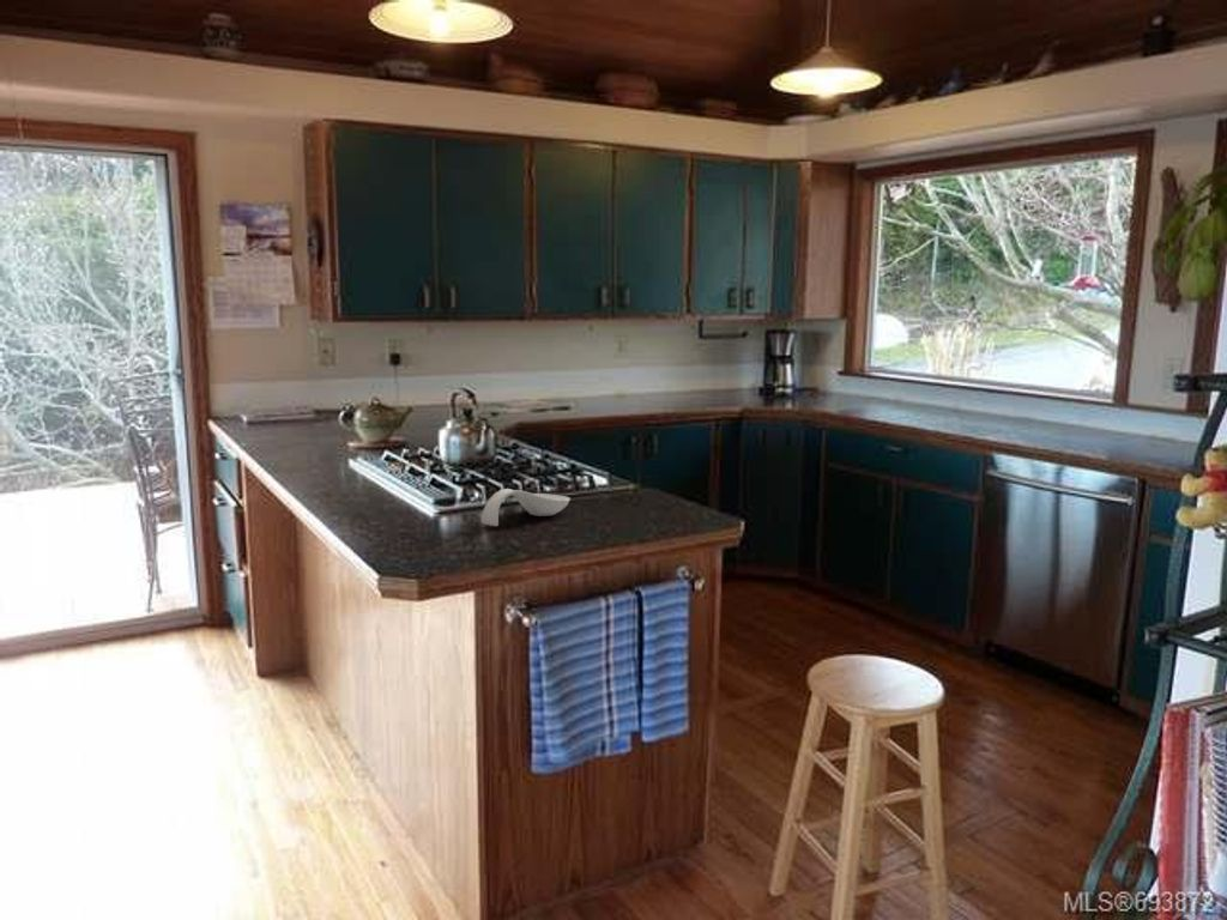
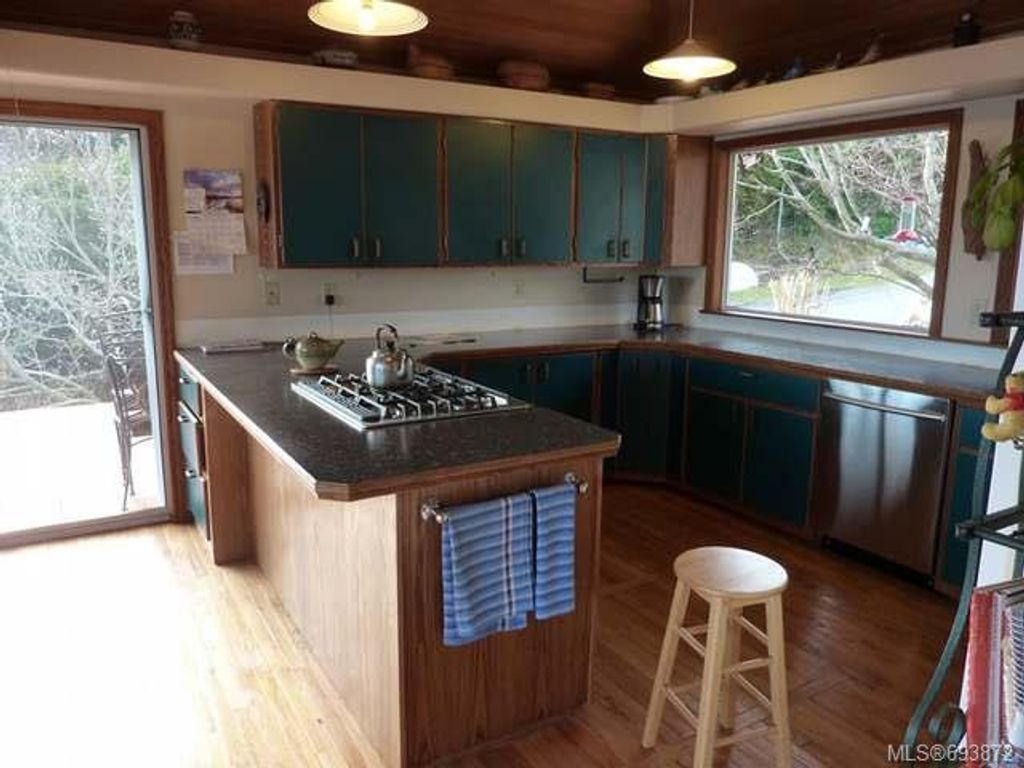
- spoon rest (526, 502)
